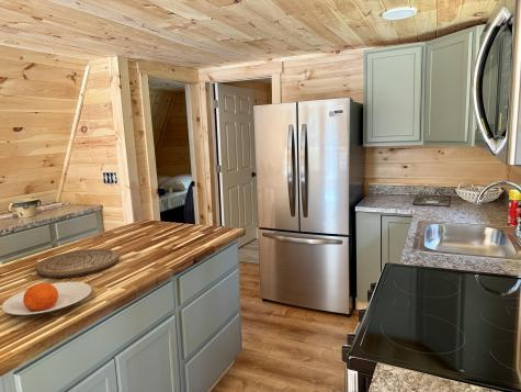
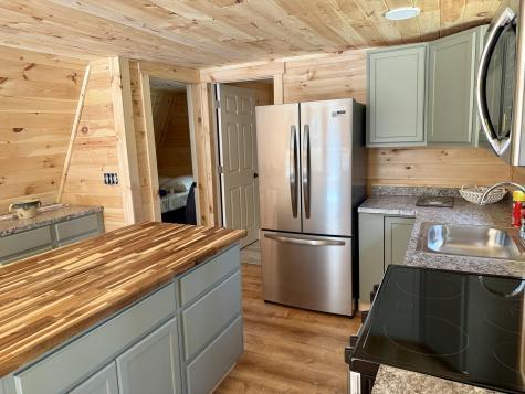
- cutting board (79, 261)
- plate (48, 293)
